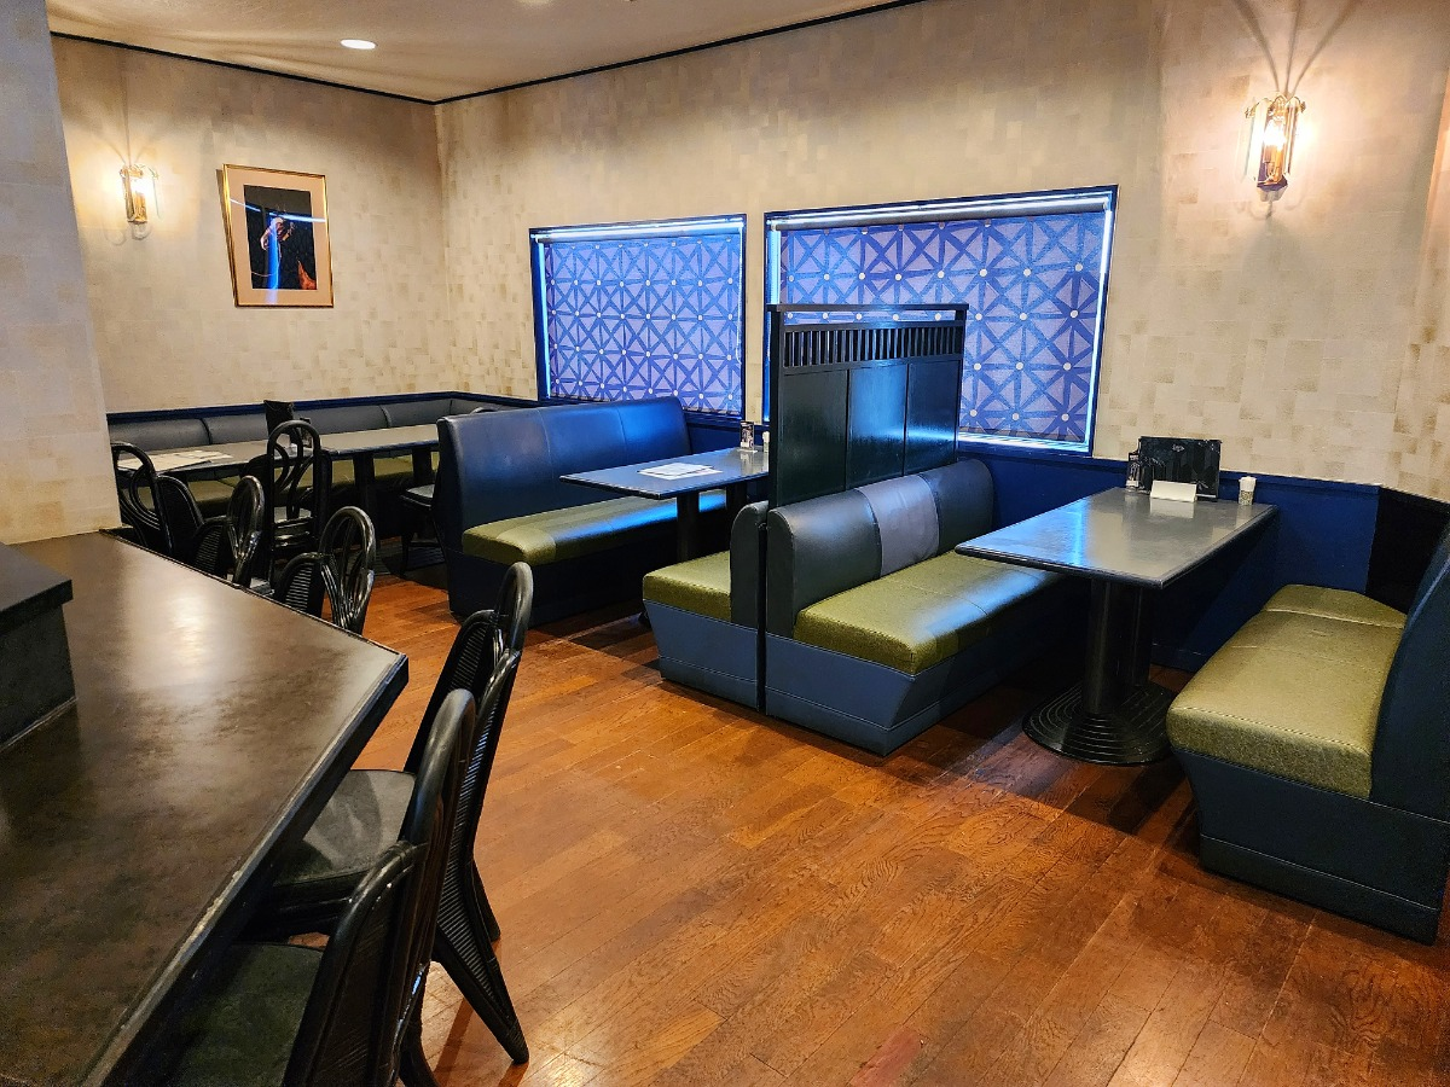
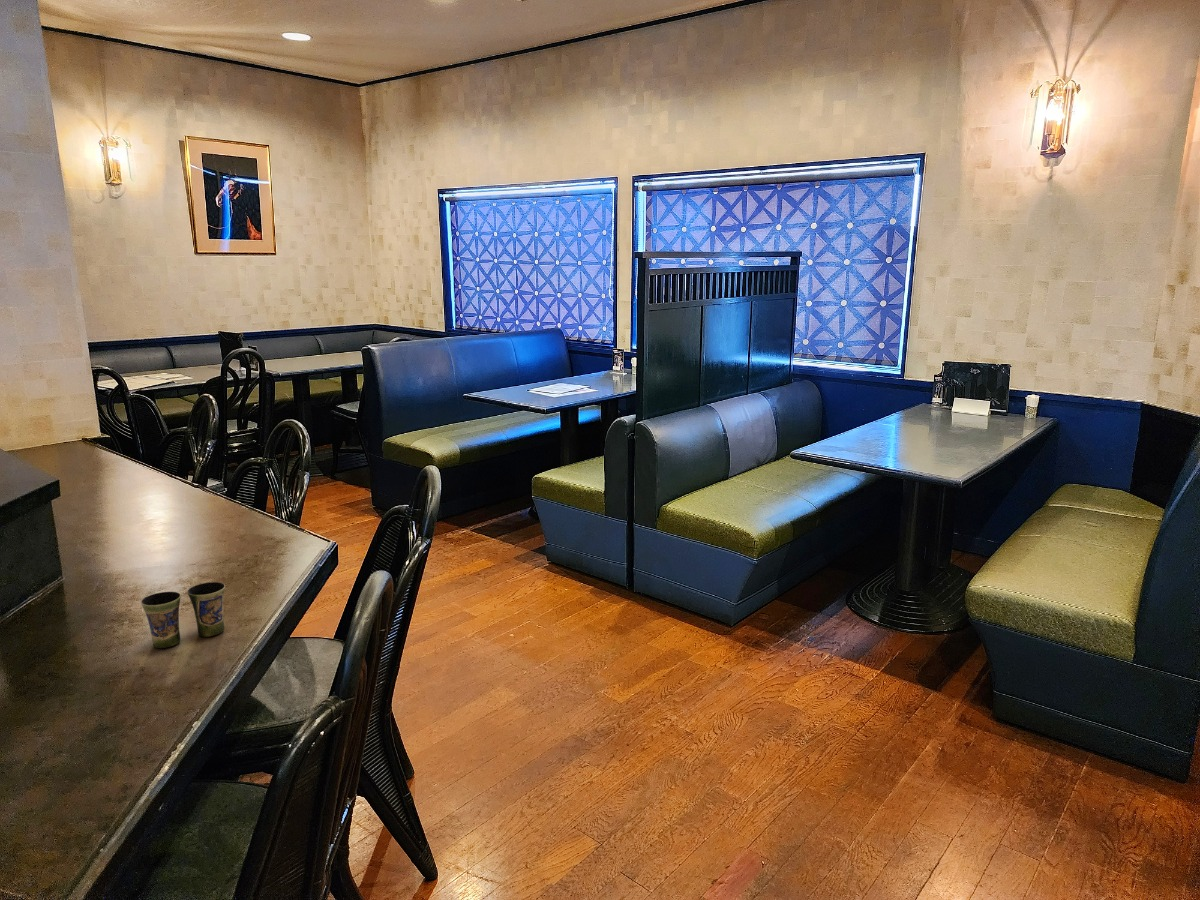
+ cup (178, 615)
